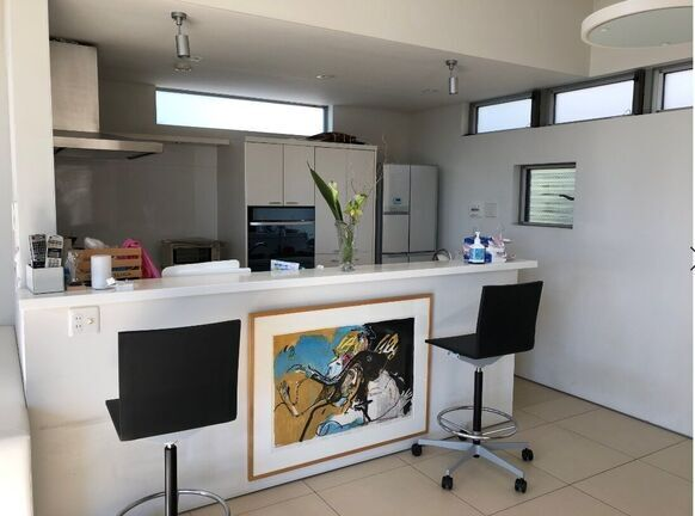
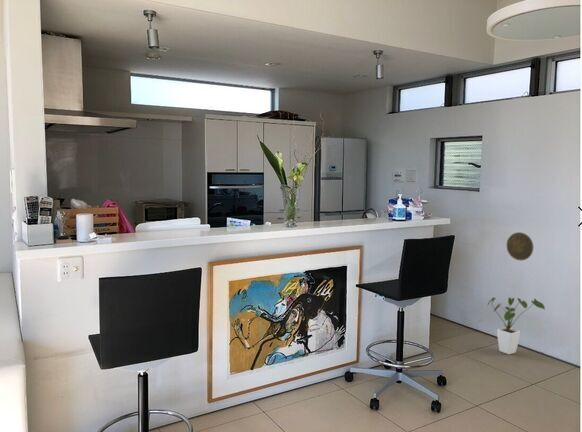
+ house plant (512, 324)
+ decorative plate (519, 246)
